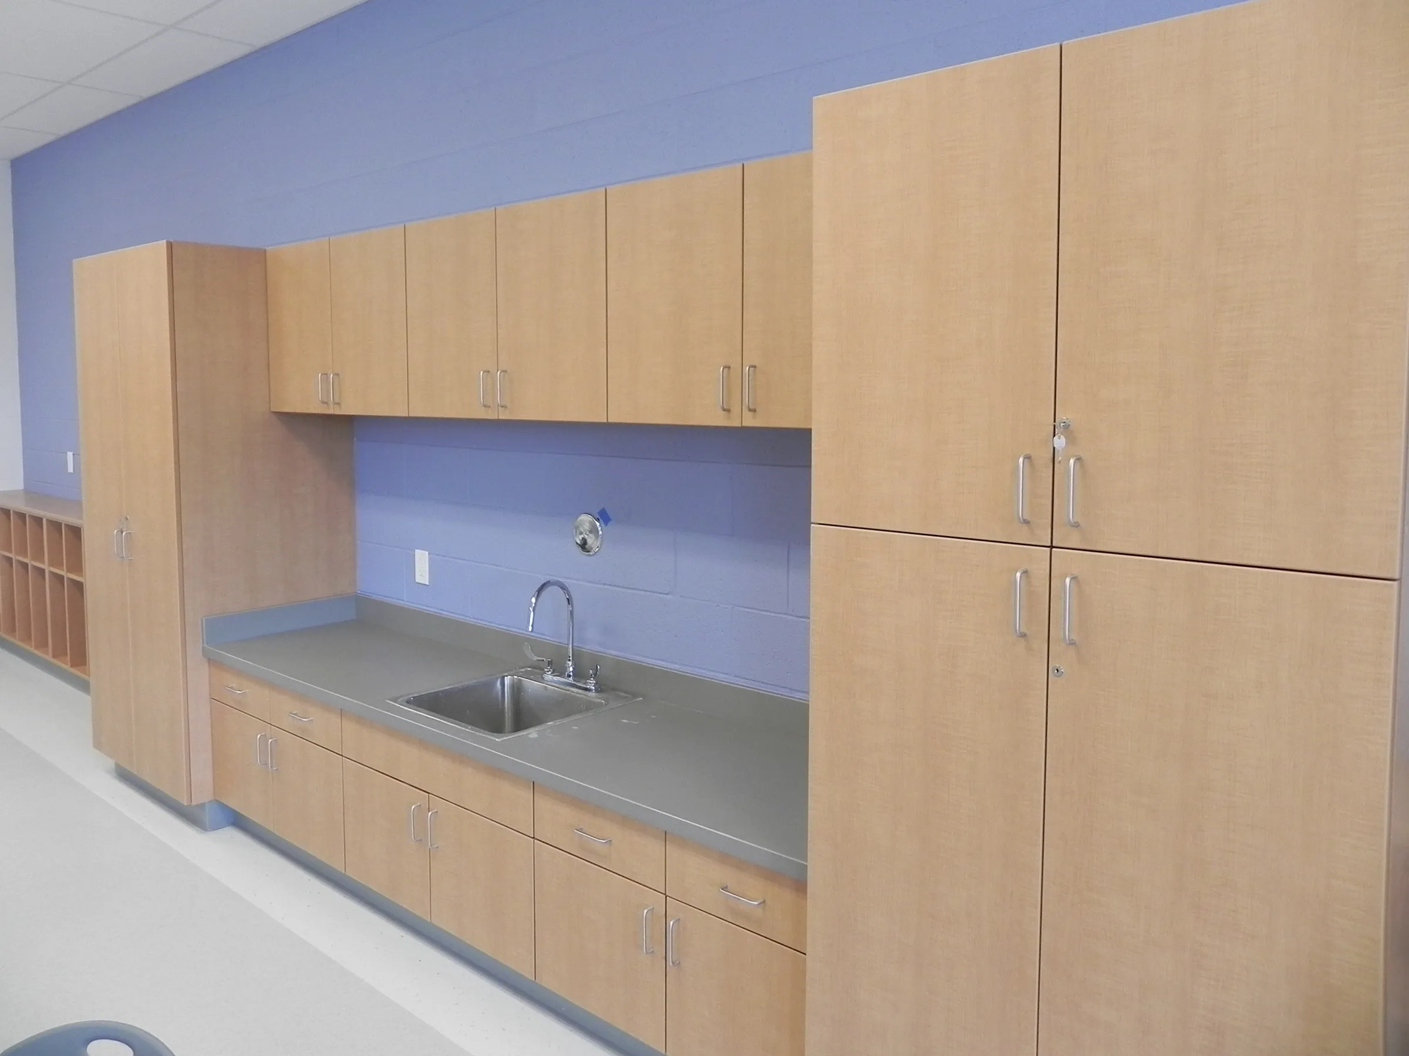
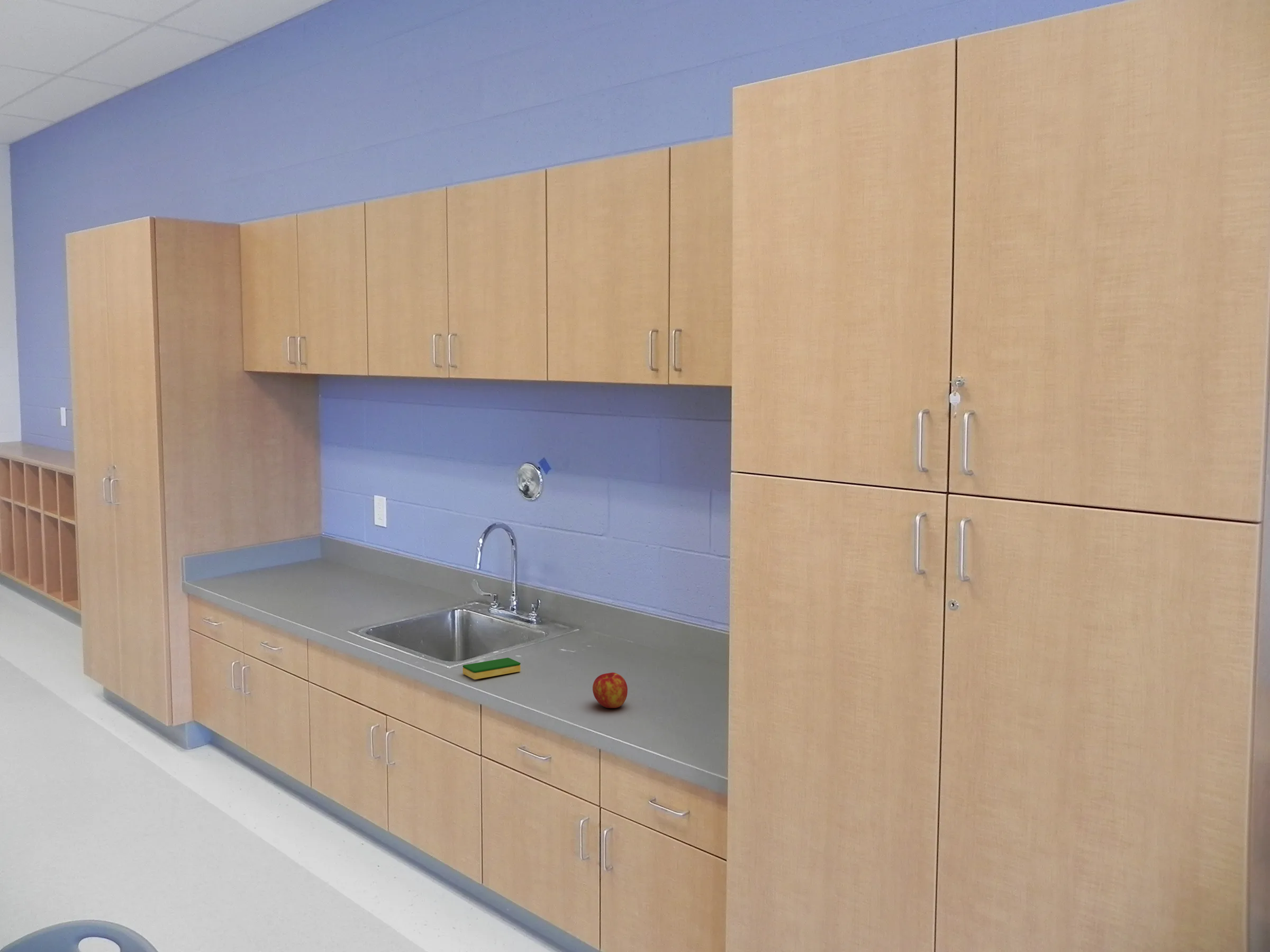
+ dish sponge (492, 668)
+ apple (610, 690)
